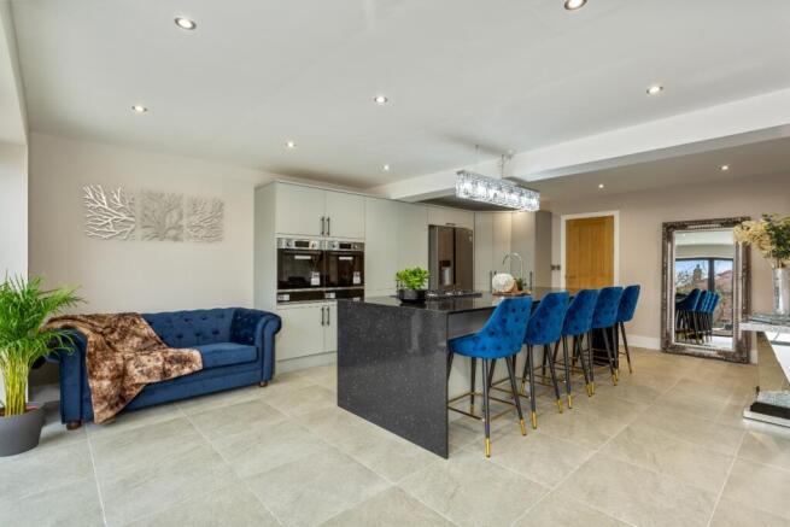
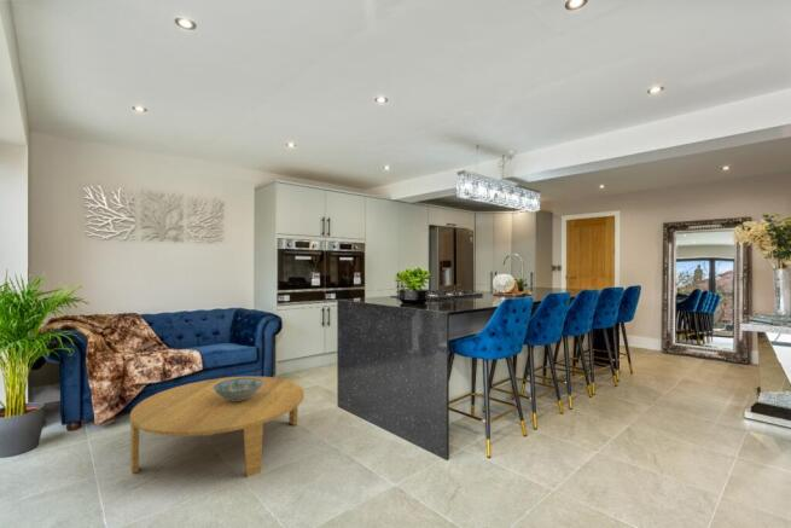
+ decorative bowl (238, 391)
+ coffee table (223, 420)
